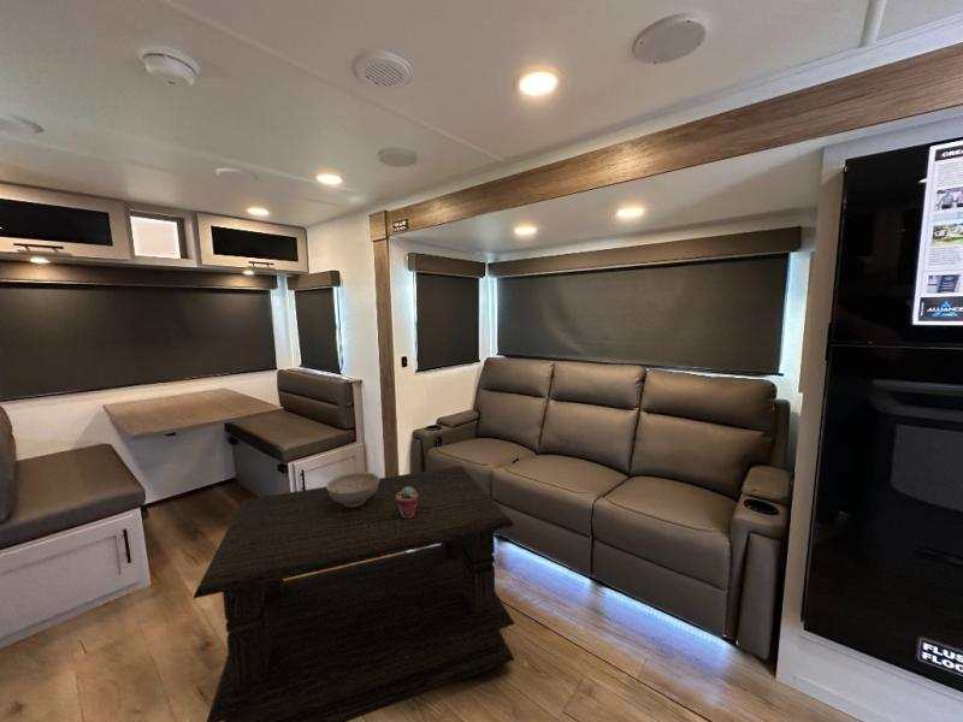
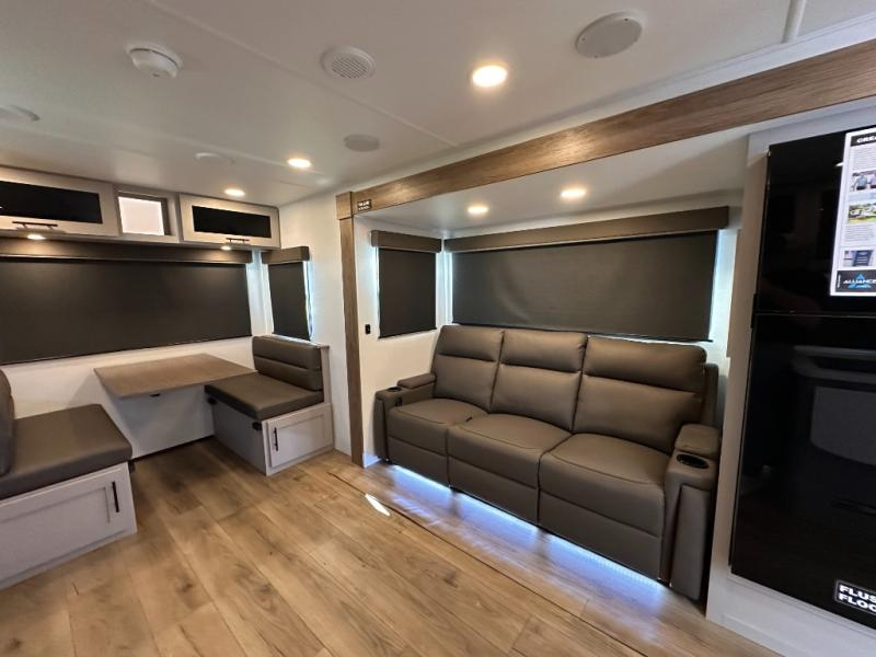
- potted succulent (407, 499)
- decorative bowl (354, 491)
- coffee table (371, 579)
